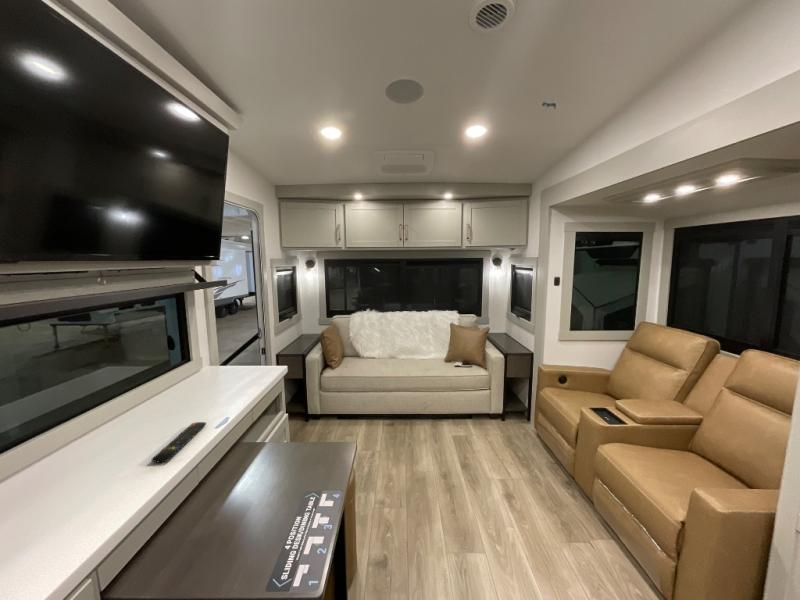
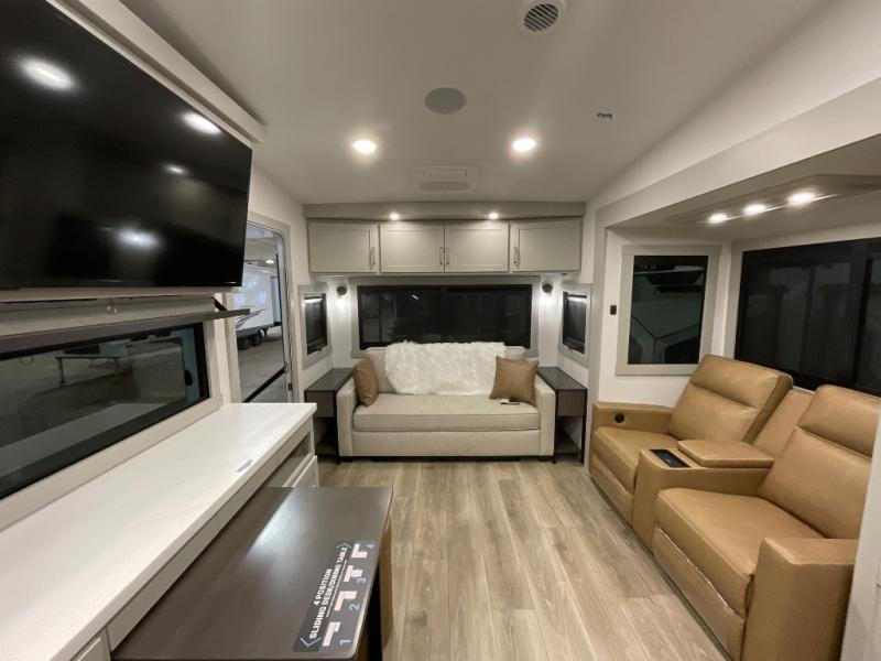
- remote control (182, 440)
